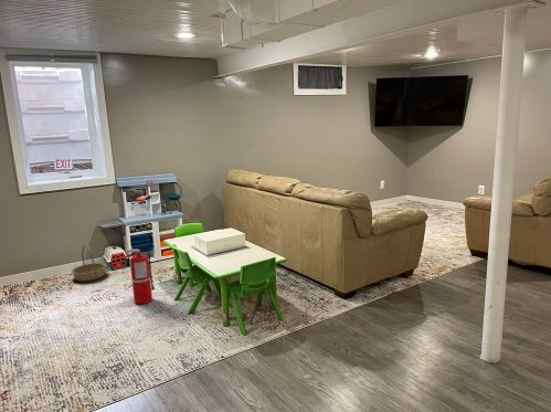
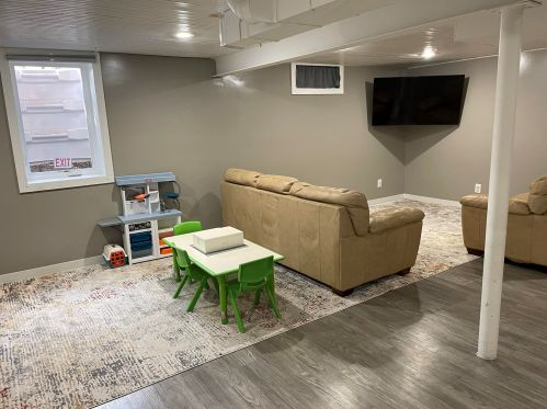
- basket (87, 264)
- fire extinguisher (140, 274)
